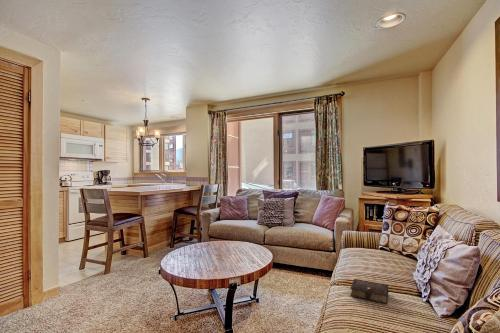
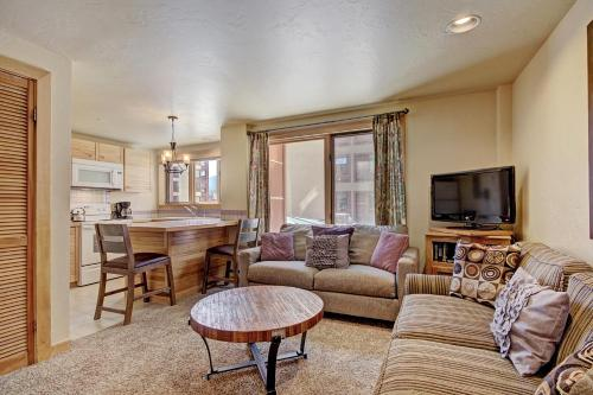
- book (363, 288)
